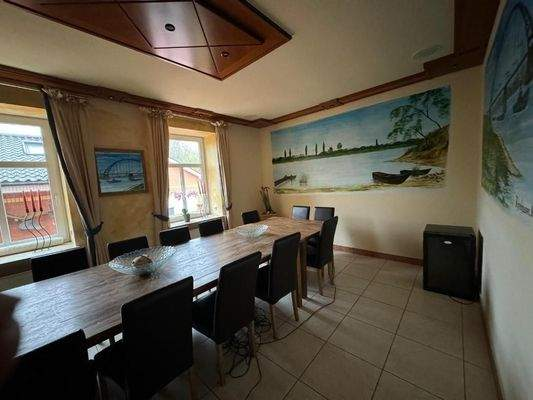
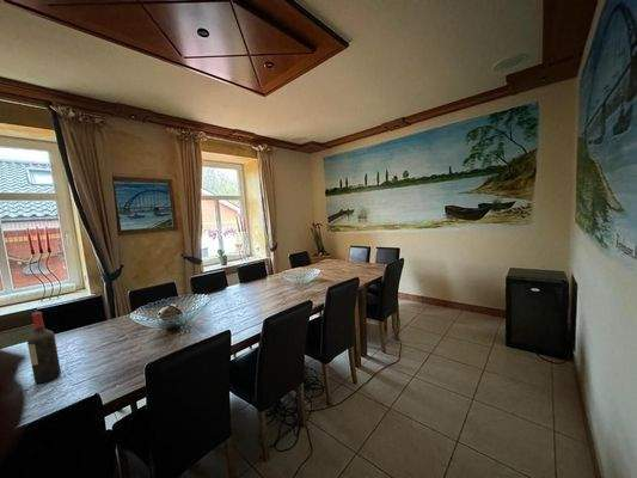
+ wine bottle (42, 345)
